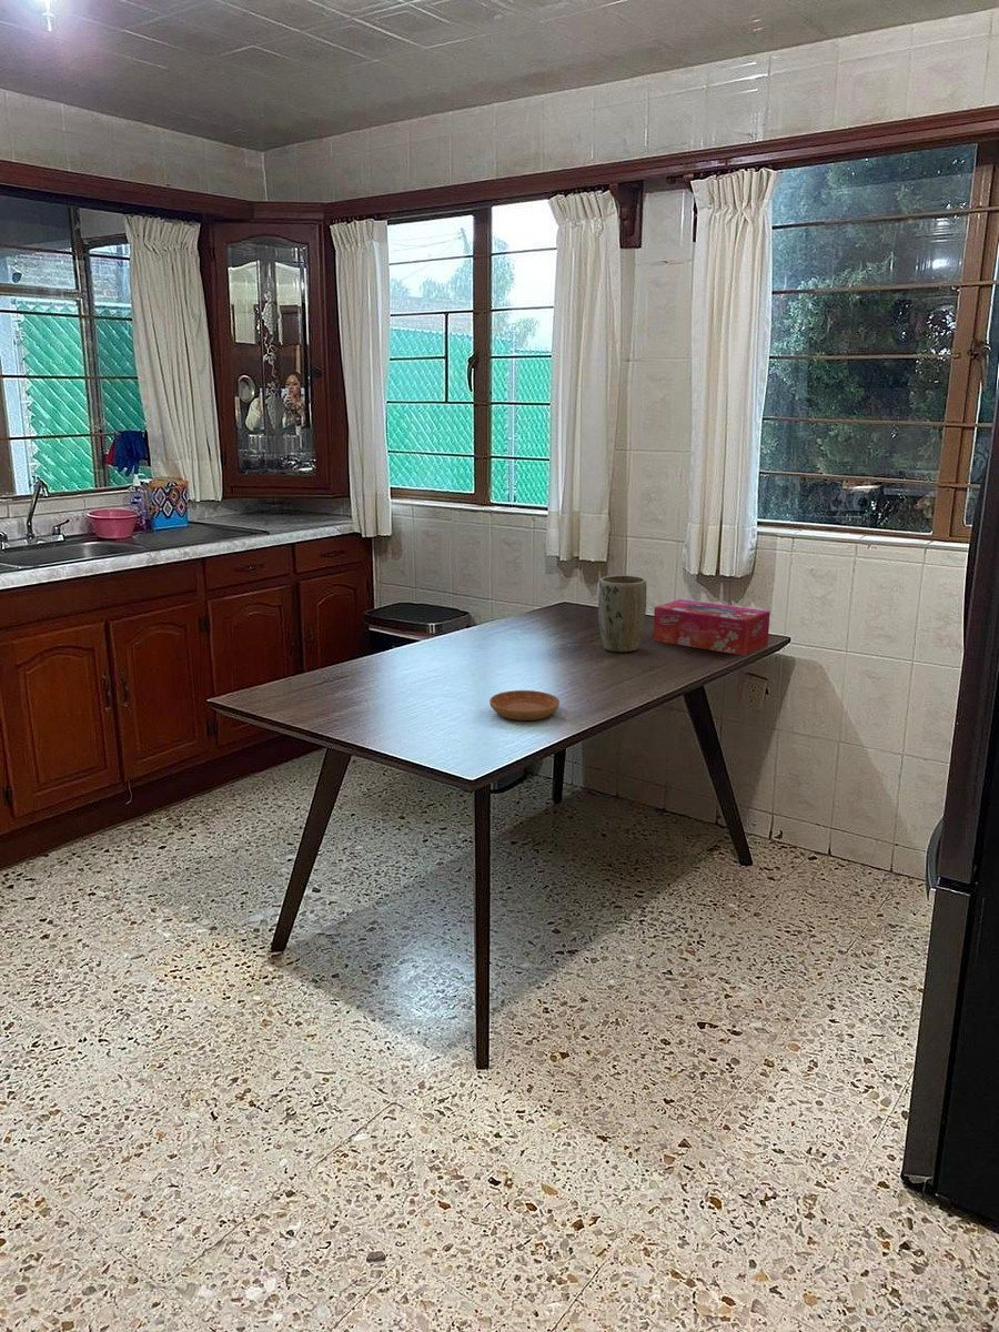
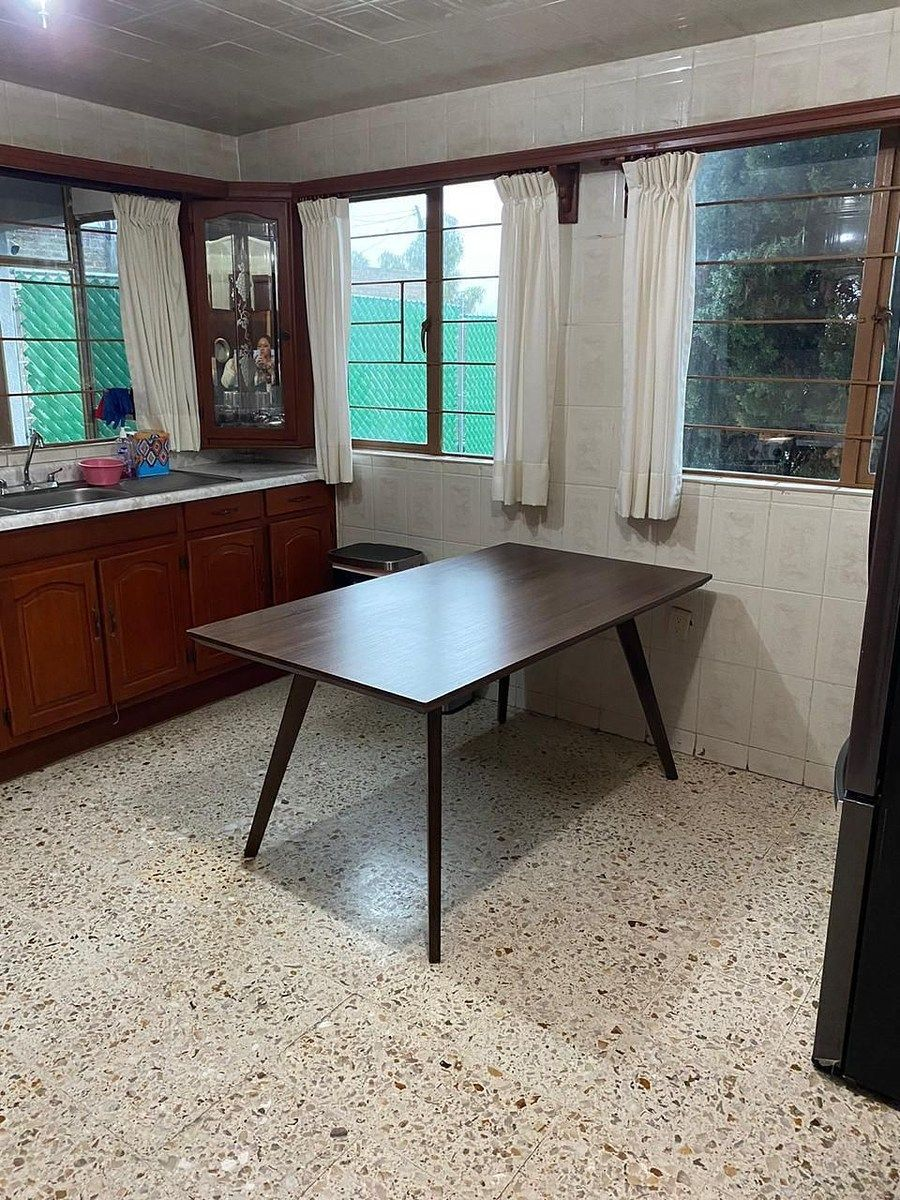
- plant pot (622, 614)
- tissue box (710, 626)
- saucer (524, 706)
